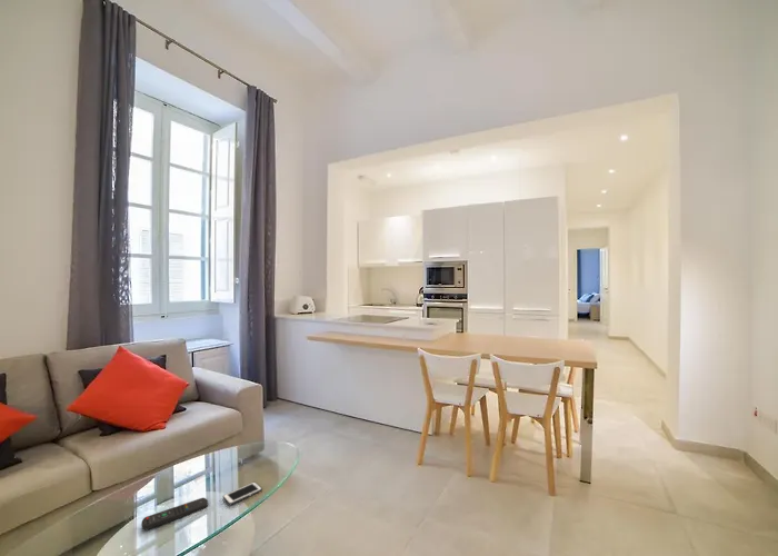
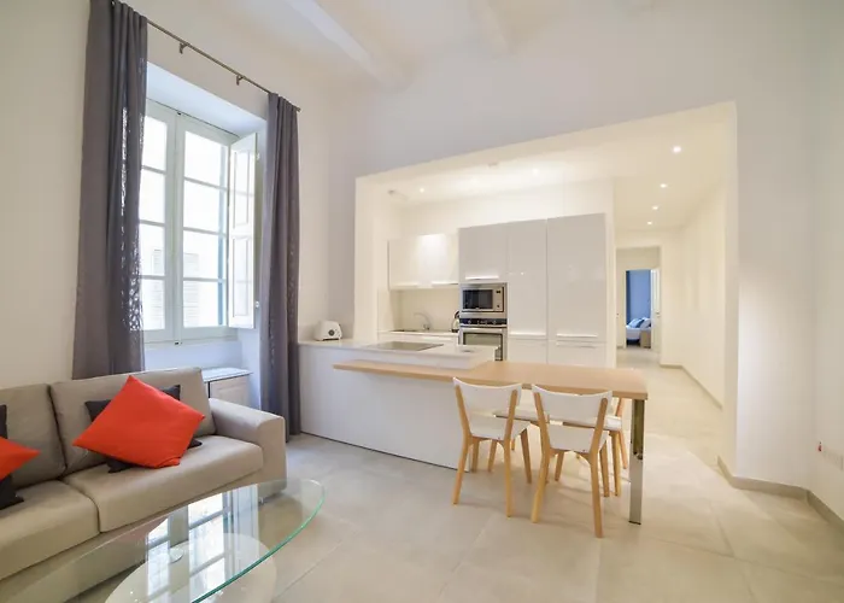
- cell phone (242, 493)
- remote control (176, 512)
